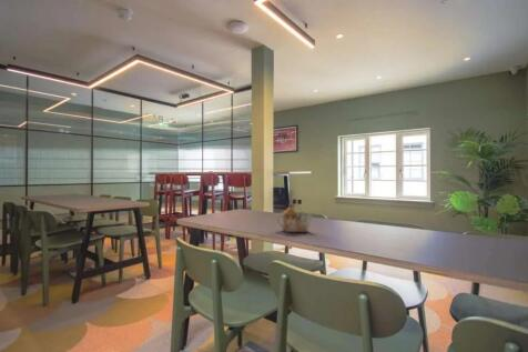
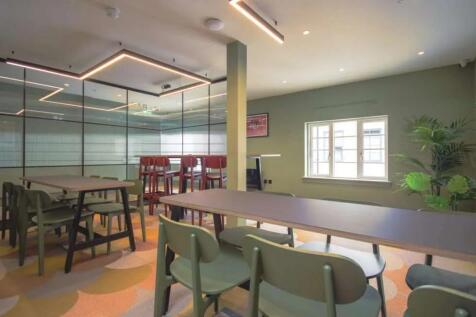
- teapot (294, 217)
